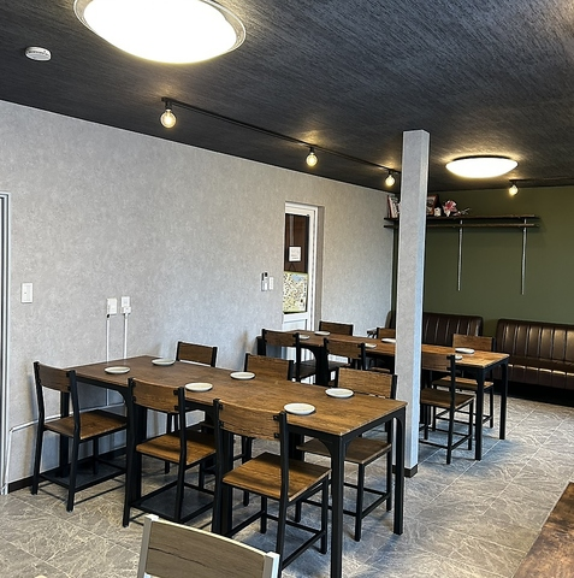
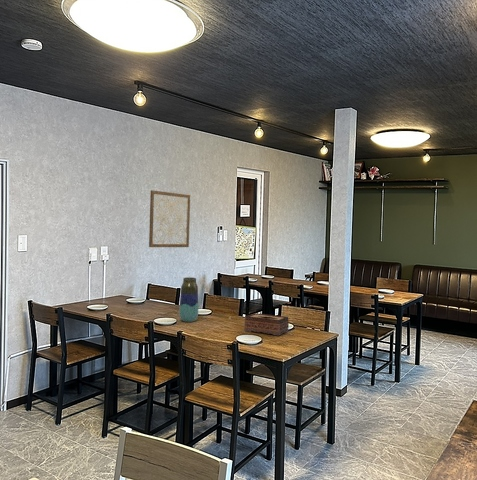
+ tissue box (266, 323)
+ vase (189, 299)
+ wall art (168, 219)
